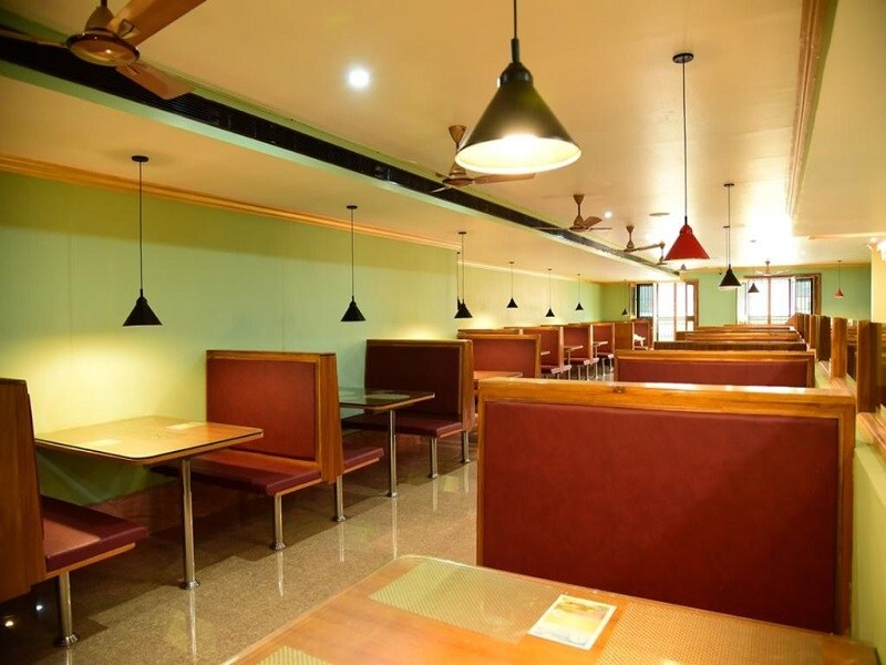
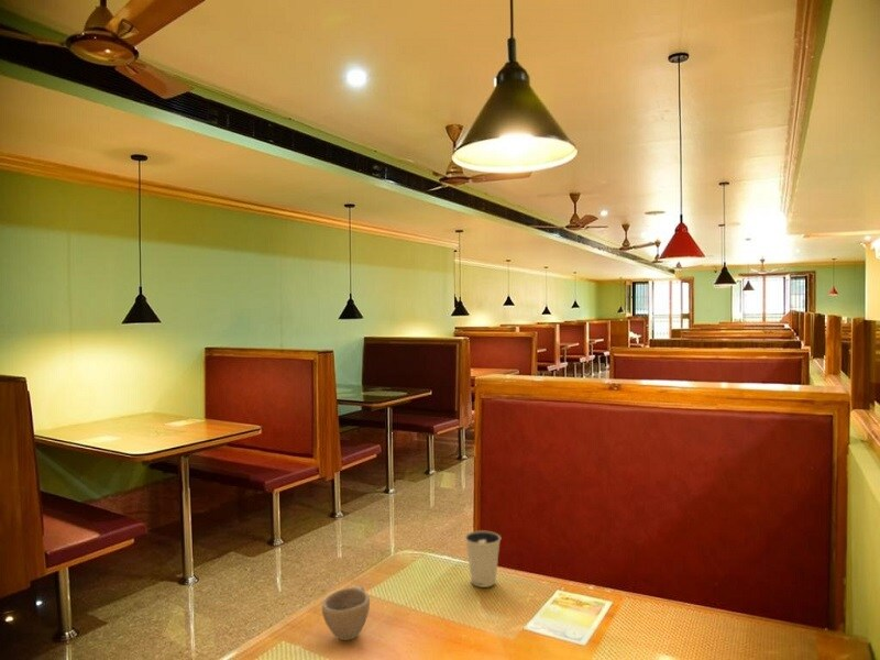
+ dixie cup (483, 559)
+ cup (349, 613)
